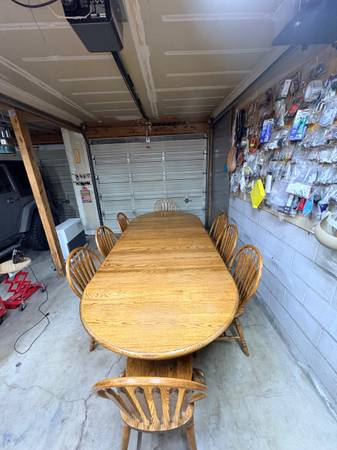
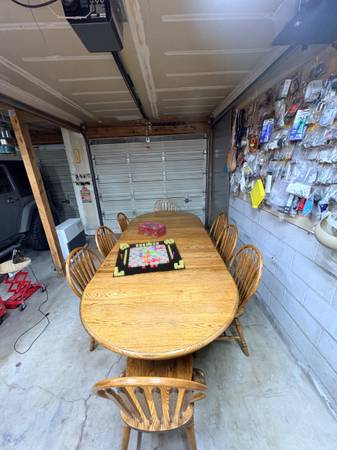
+ tissue box (152, 229)
+ gameboard (148, 253)
